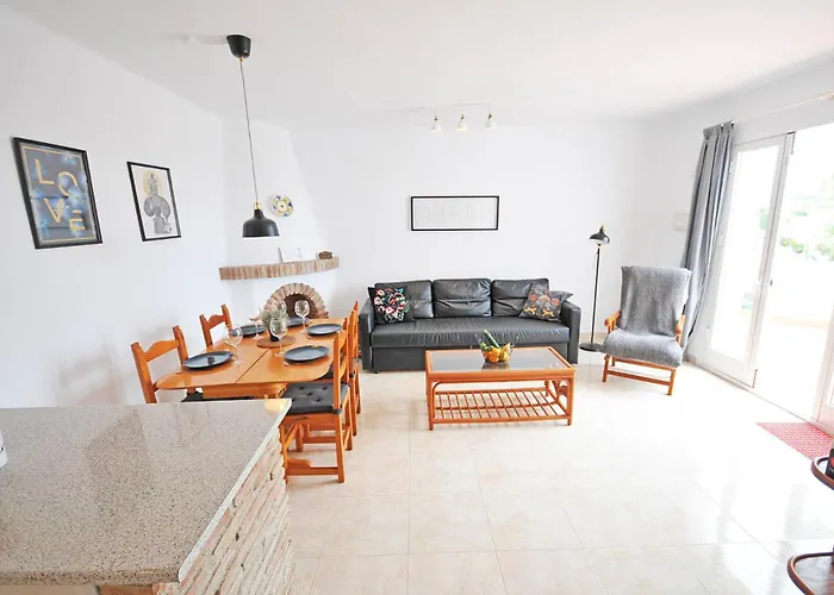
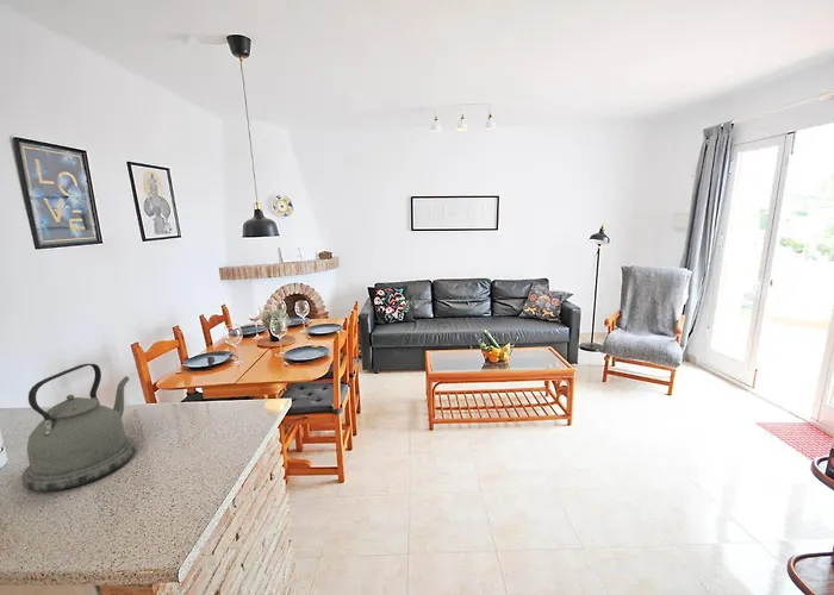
+ kettle (77, 415)
